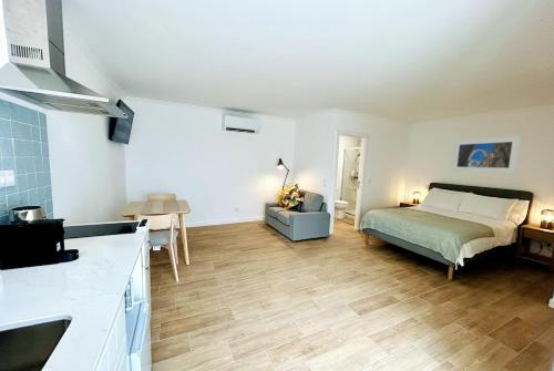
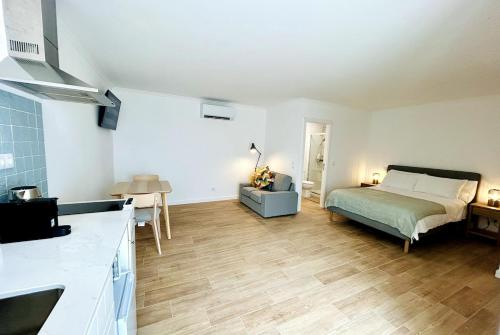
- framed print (482, 155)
